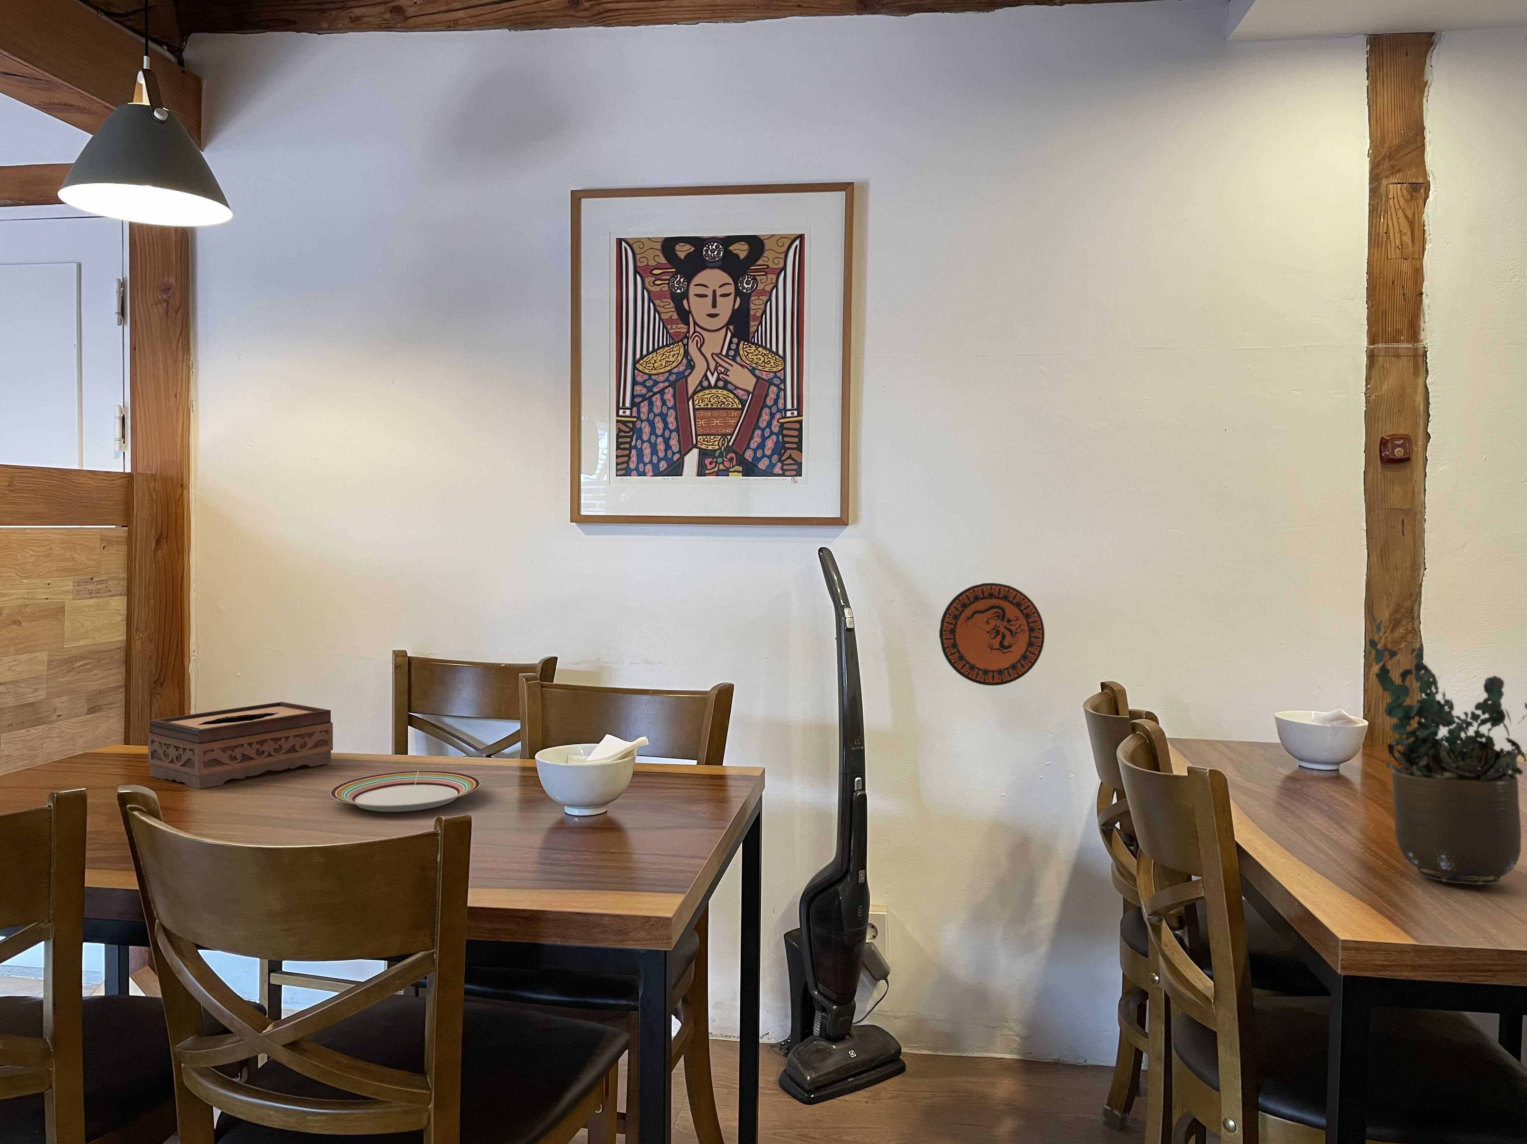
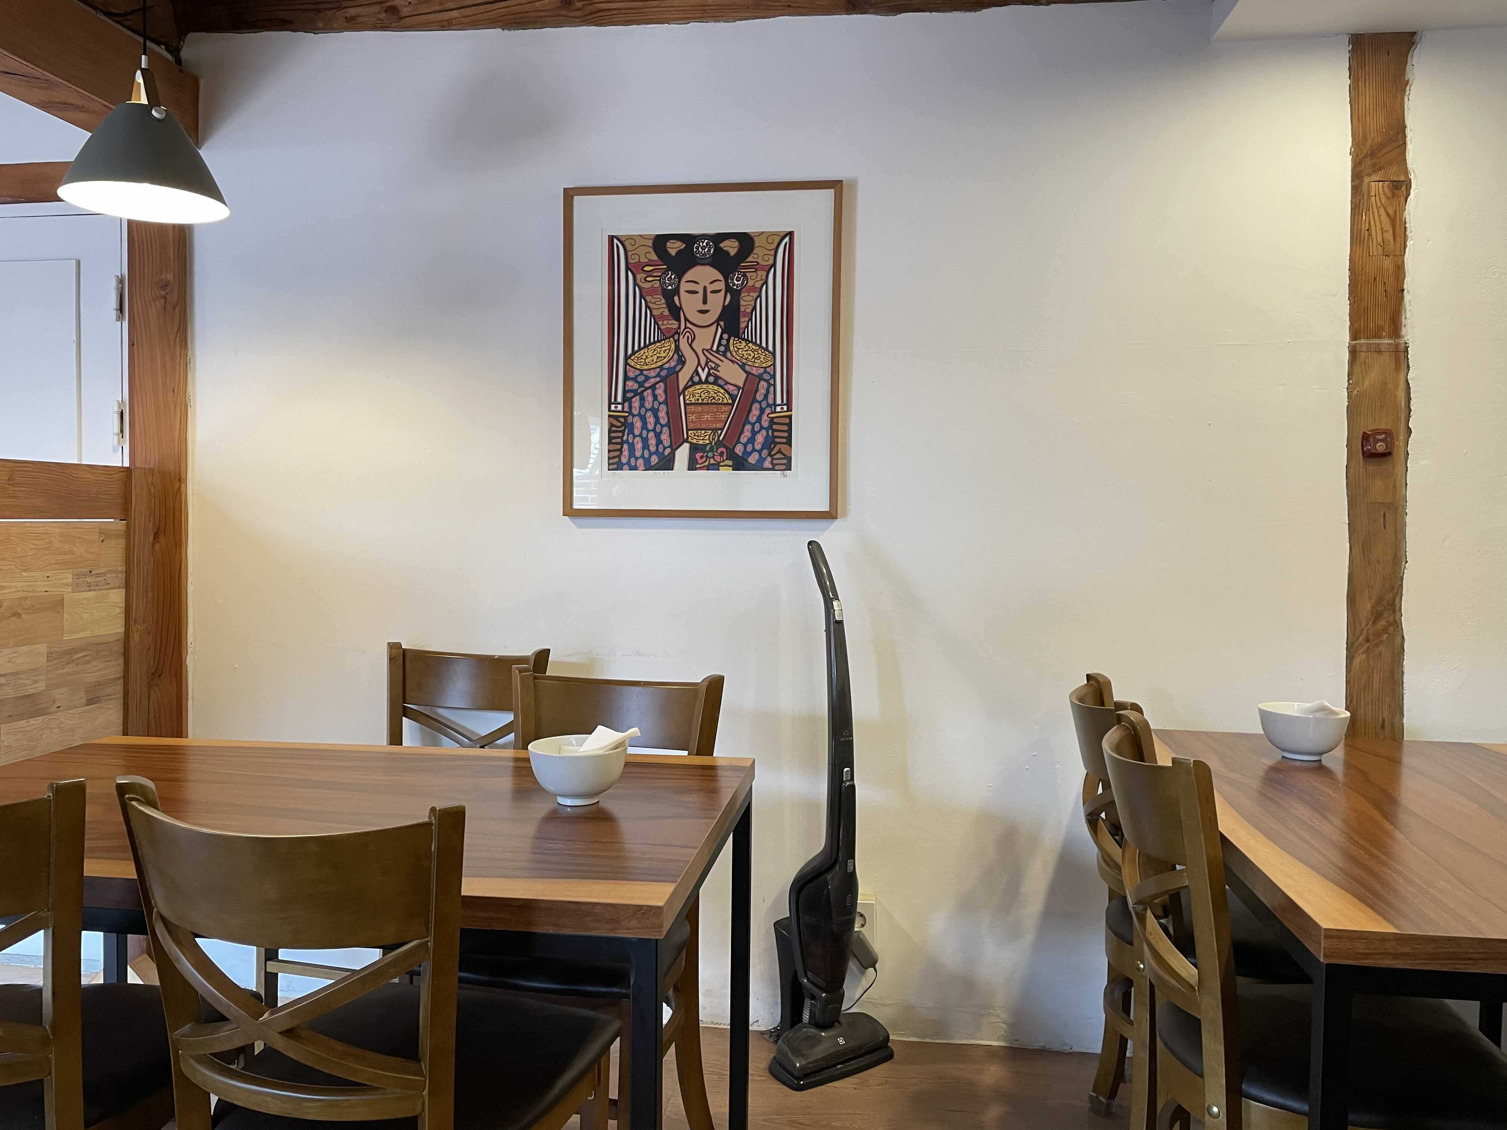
- plate (406, 793)
- tissue box (243, 741)
- potted plant (1439, 744)
- decorative plate (991, 634)
